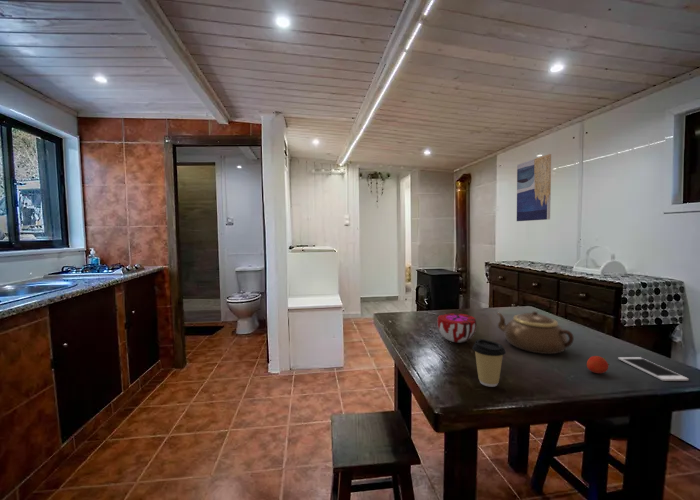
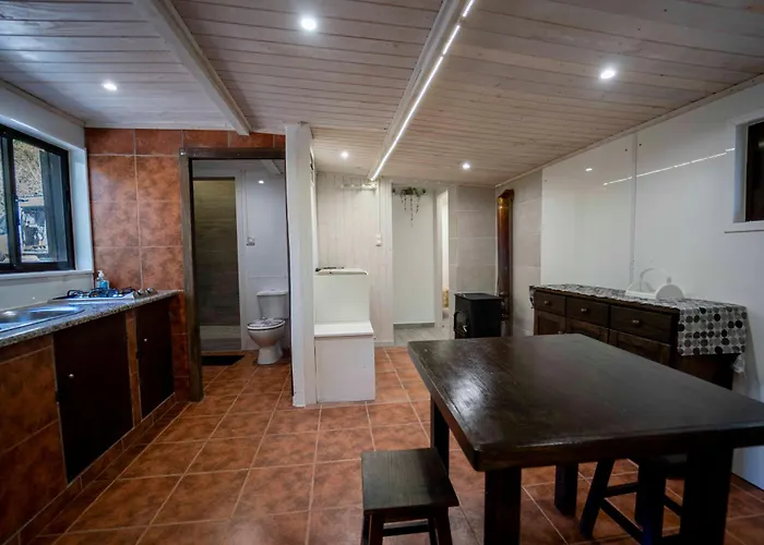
- decorative bowl (456, 329)
- wall art (532, 190)
- cell phone (650, 368)
- teapot (532, 329)
- coffee cup (488, 362)
- fruit (596, 364)
